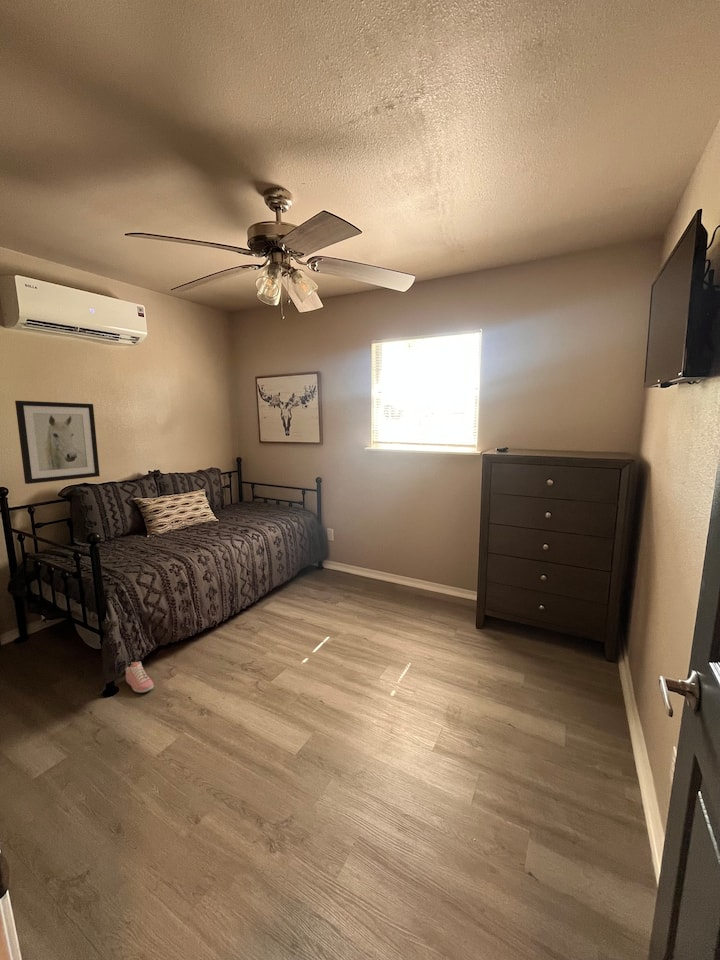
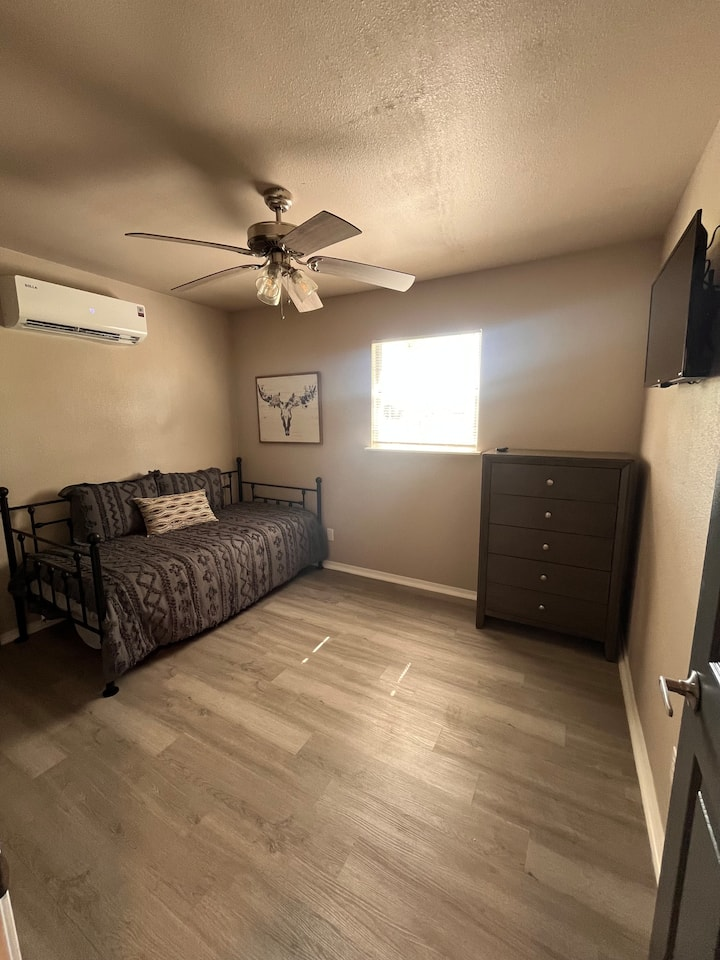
- wall art (60, 441)
- sneaker (138, 675)
